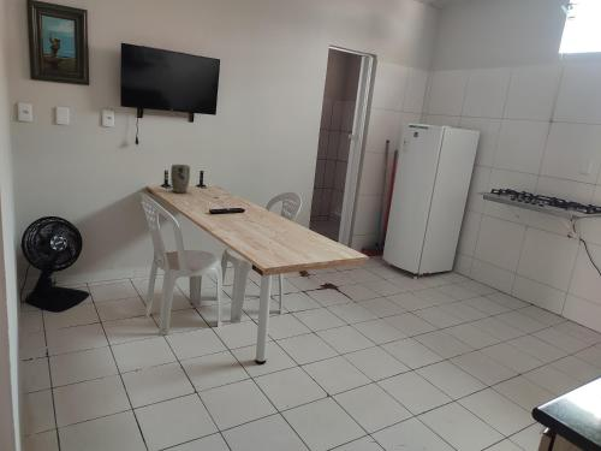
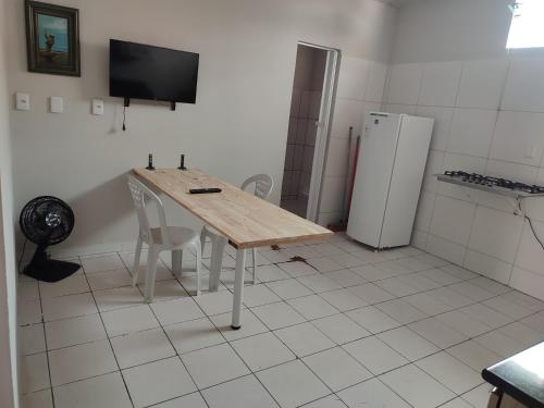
- plant pot (179, 178)
